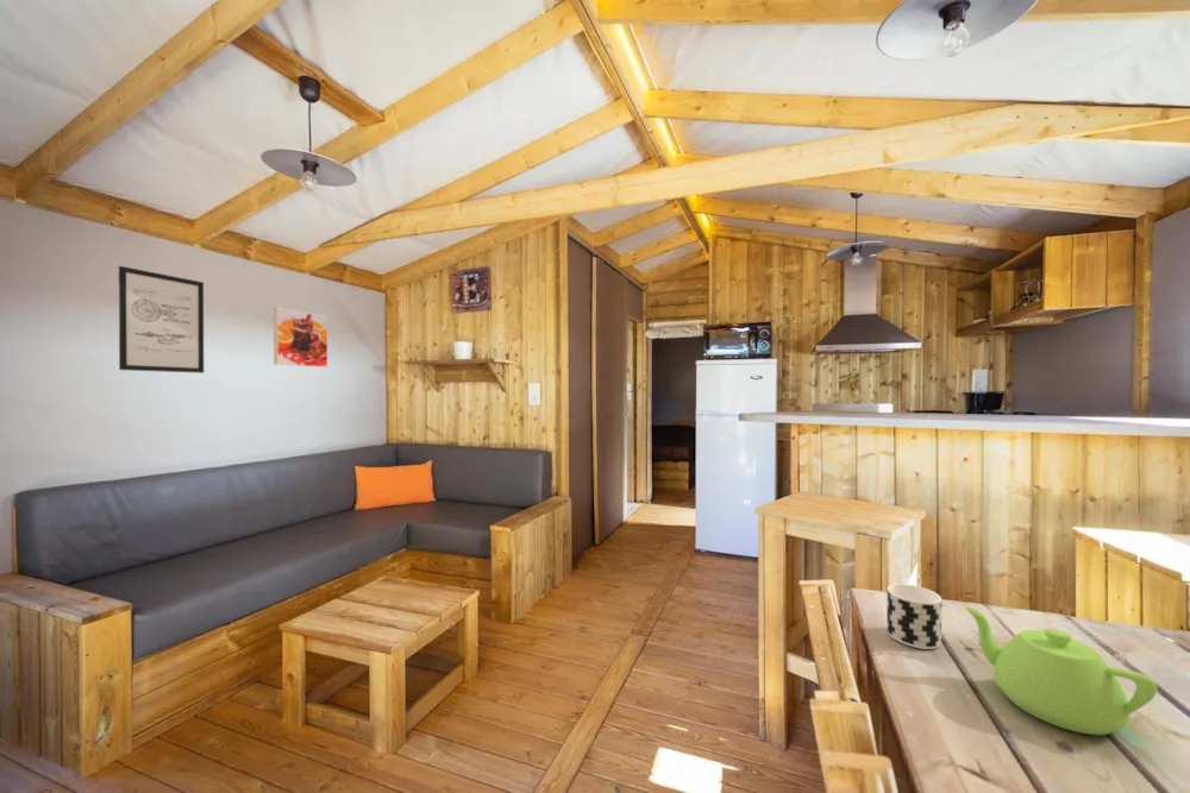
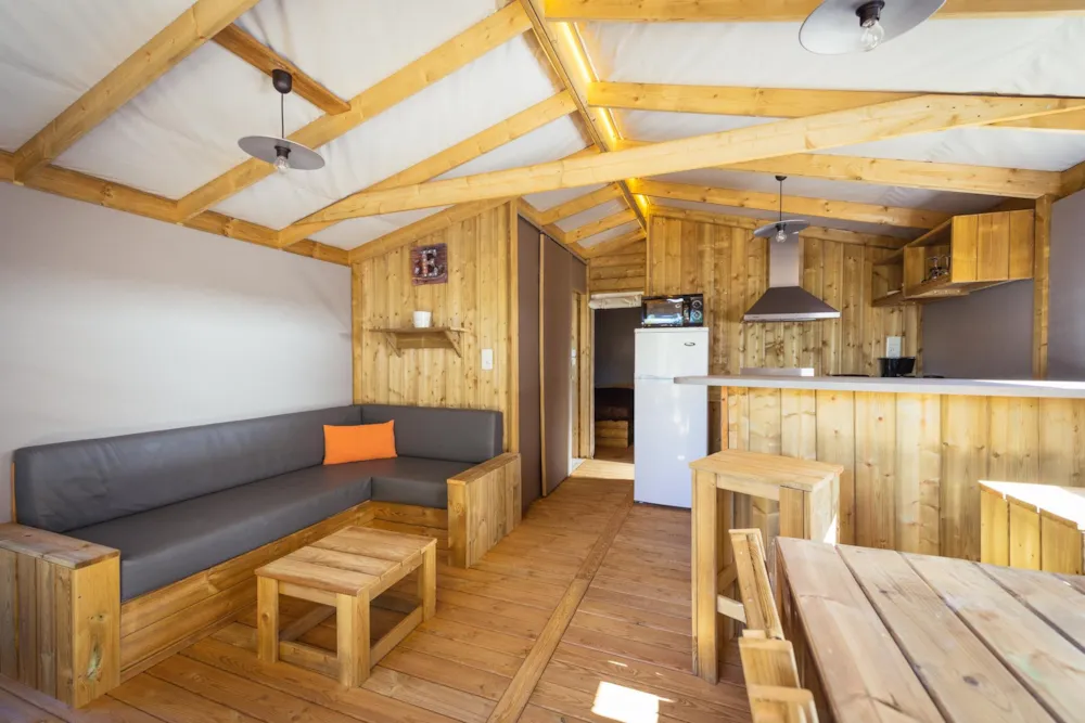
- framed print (301, 338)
- teapot (1047, 666)
- wall art (164, 322)
- cup (916, 612)
